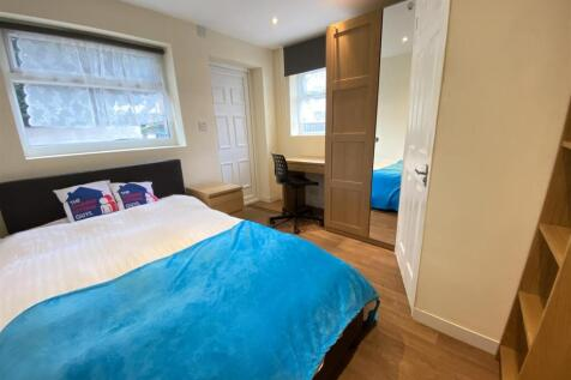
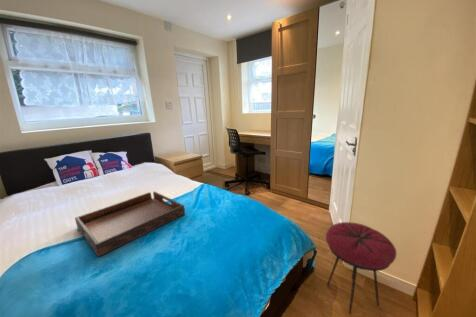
+ stool (355, 266)
+ serving tray (132, 215)
